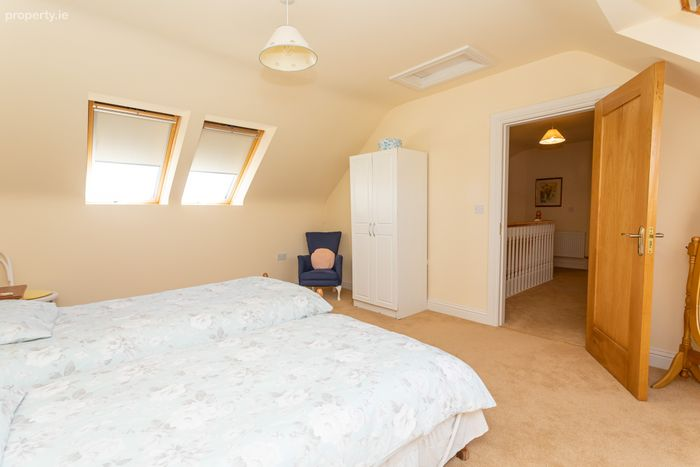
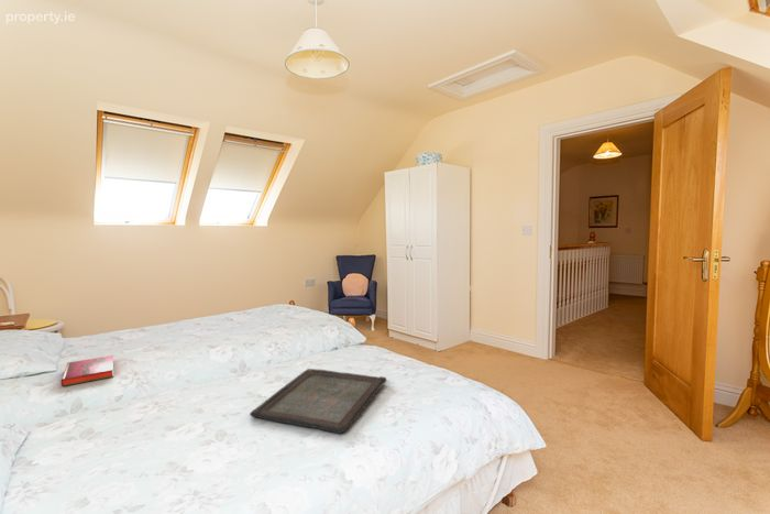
+ hardback book (89, 369)
+ serving tray (322, 394)
